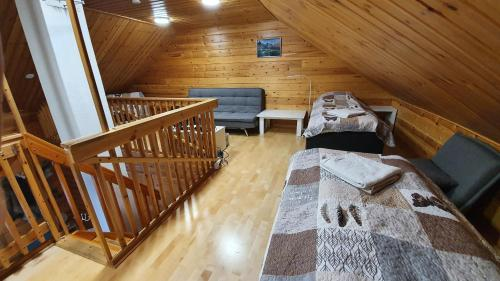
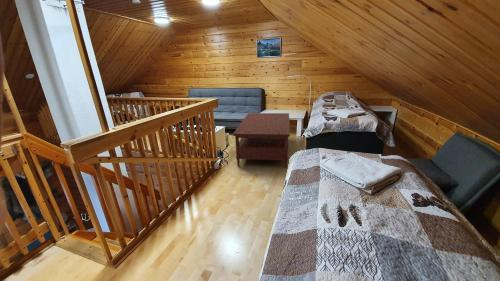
+ coffee table (265, 137)
